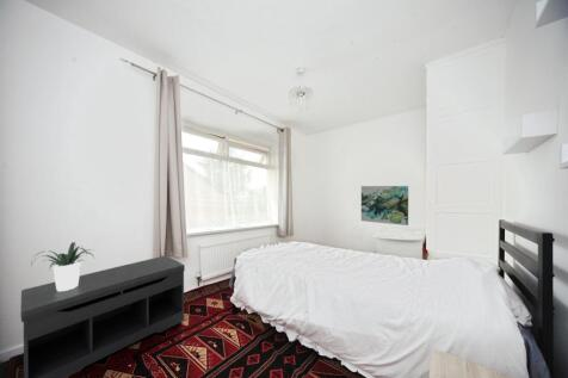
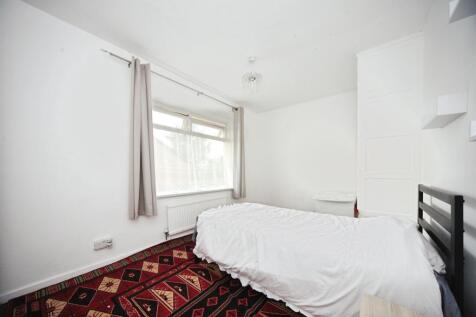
- bench (115, 306)
- potted plant (67, 266)
- wall art (383, 204)
